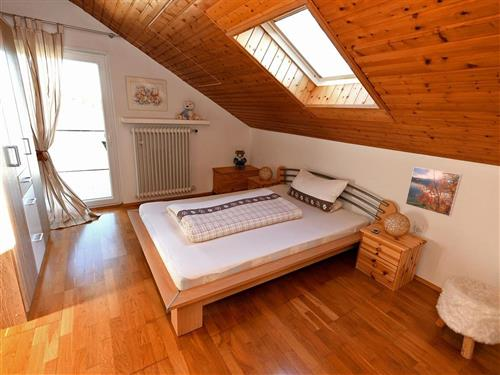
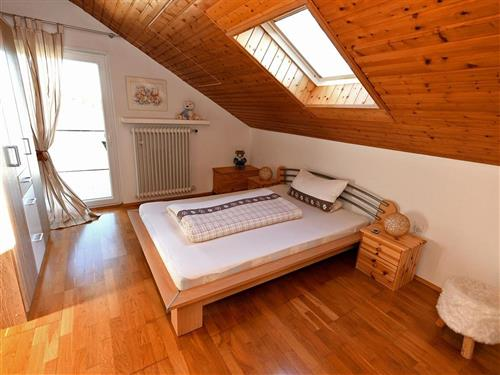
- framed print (431, 190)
